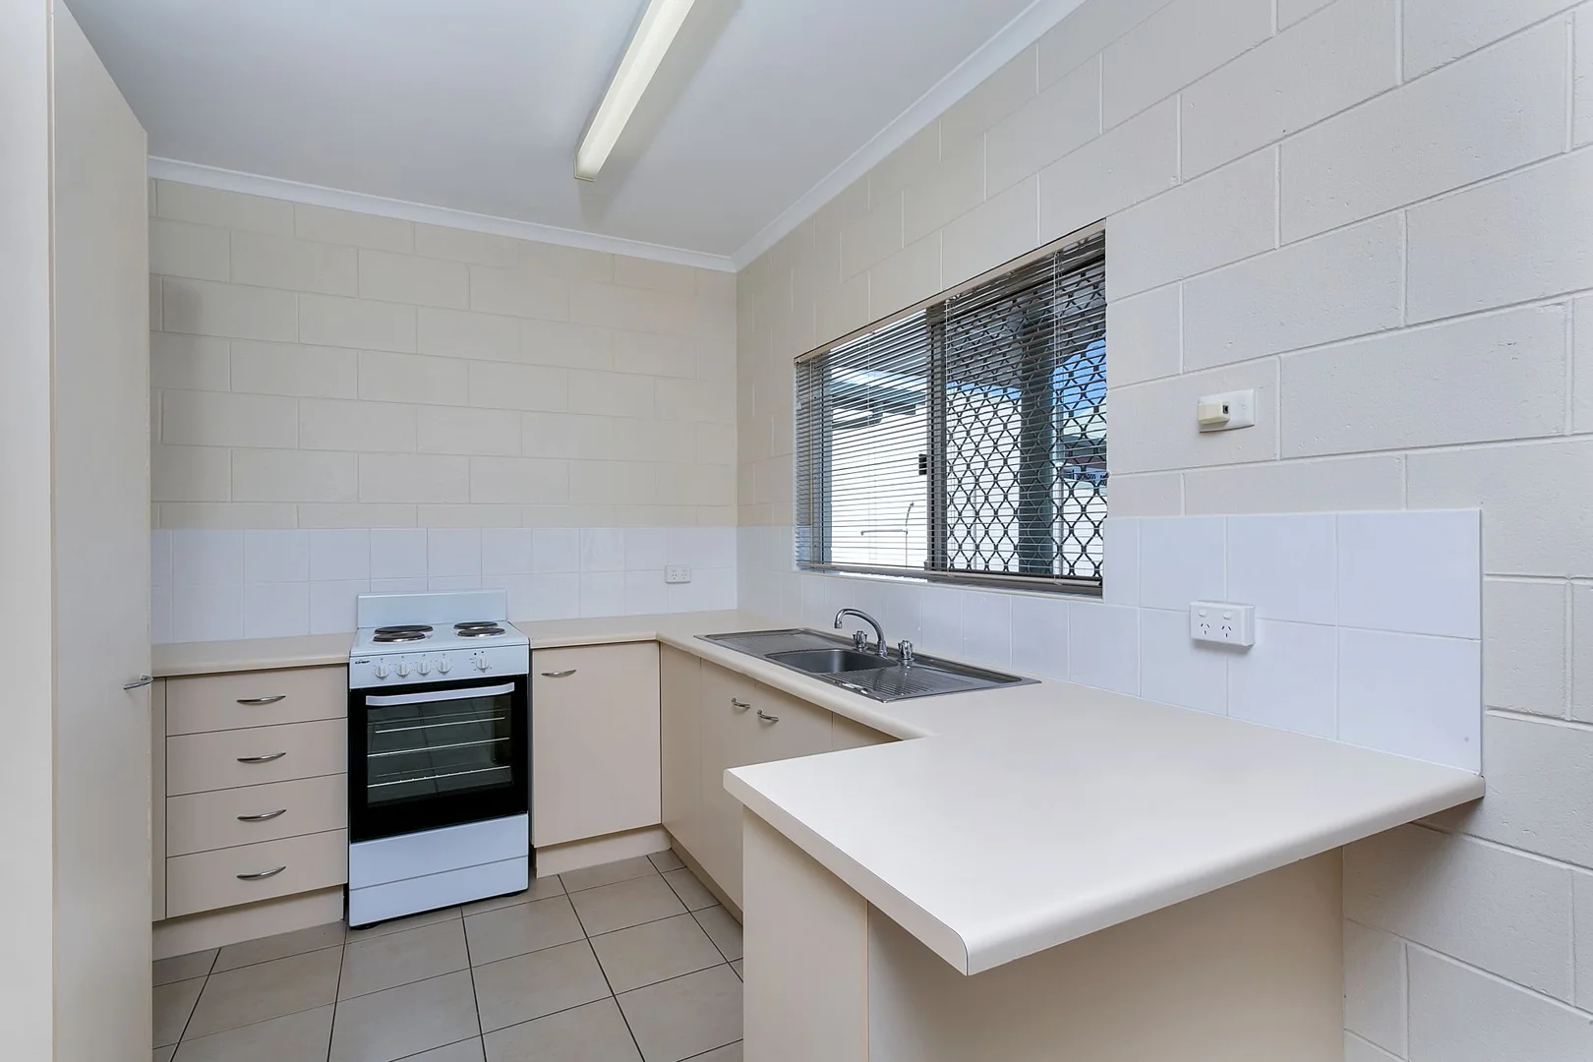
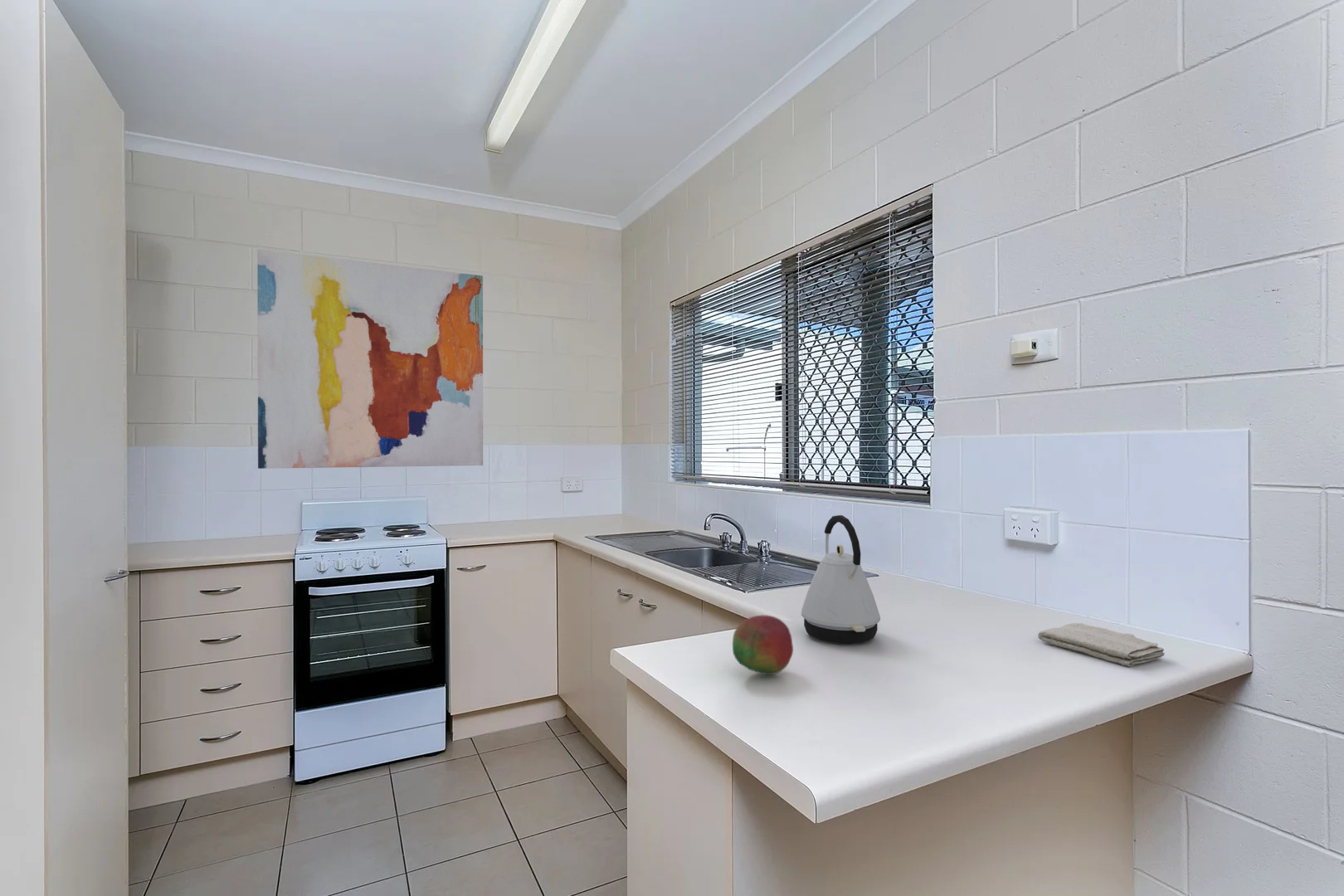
+ washcloth (1098, 641)
+ kettle (839, 575)
+ wall art (378, 365)
+ fruit (761, 645)
